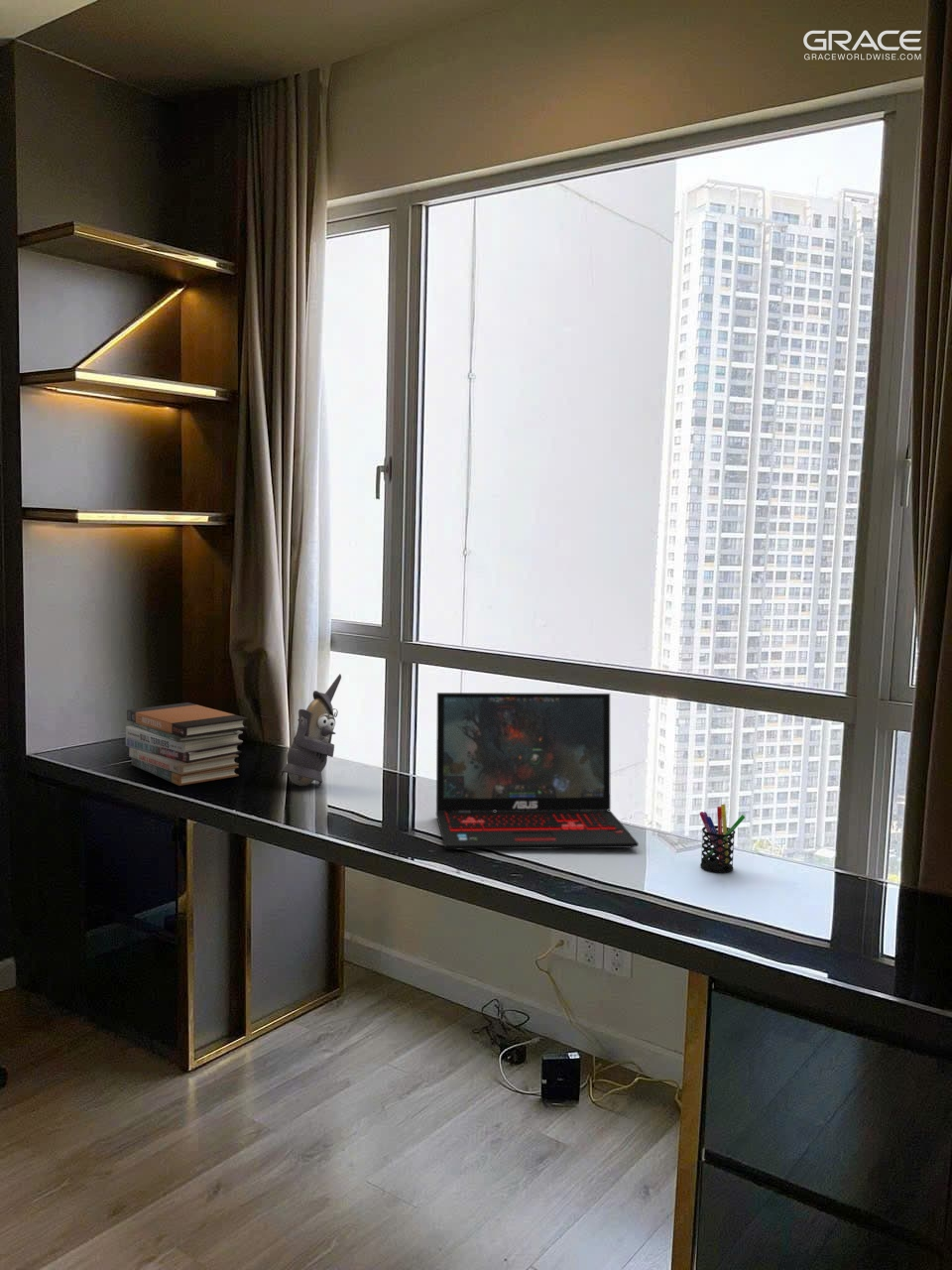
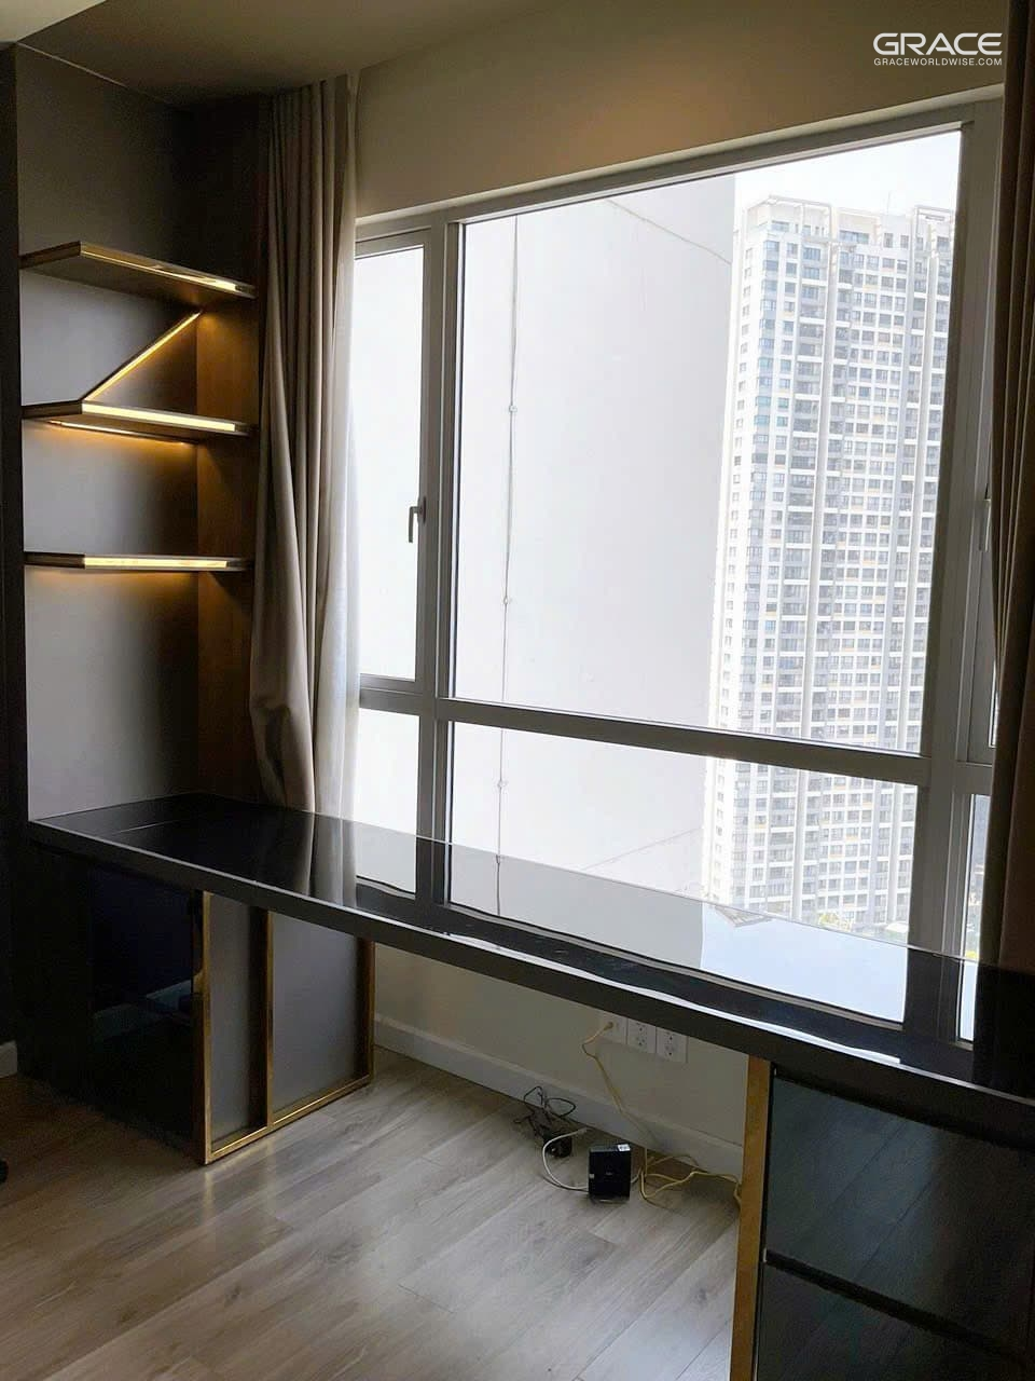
- book stack (184, 741)
- pen holder (722, 835)
- laptop (533, 767)
- teapot (307, 732)
